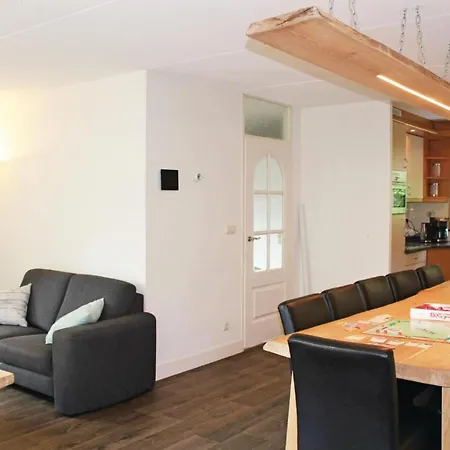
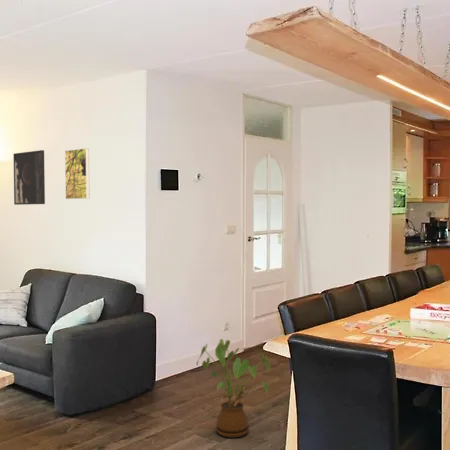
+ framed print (28, 178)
+ house plant (235, 386)
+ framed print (77, 174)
